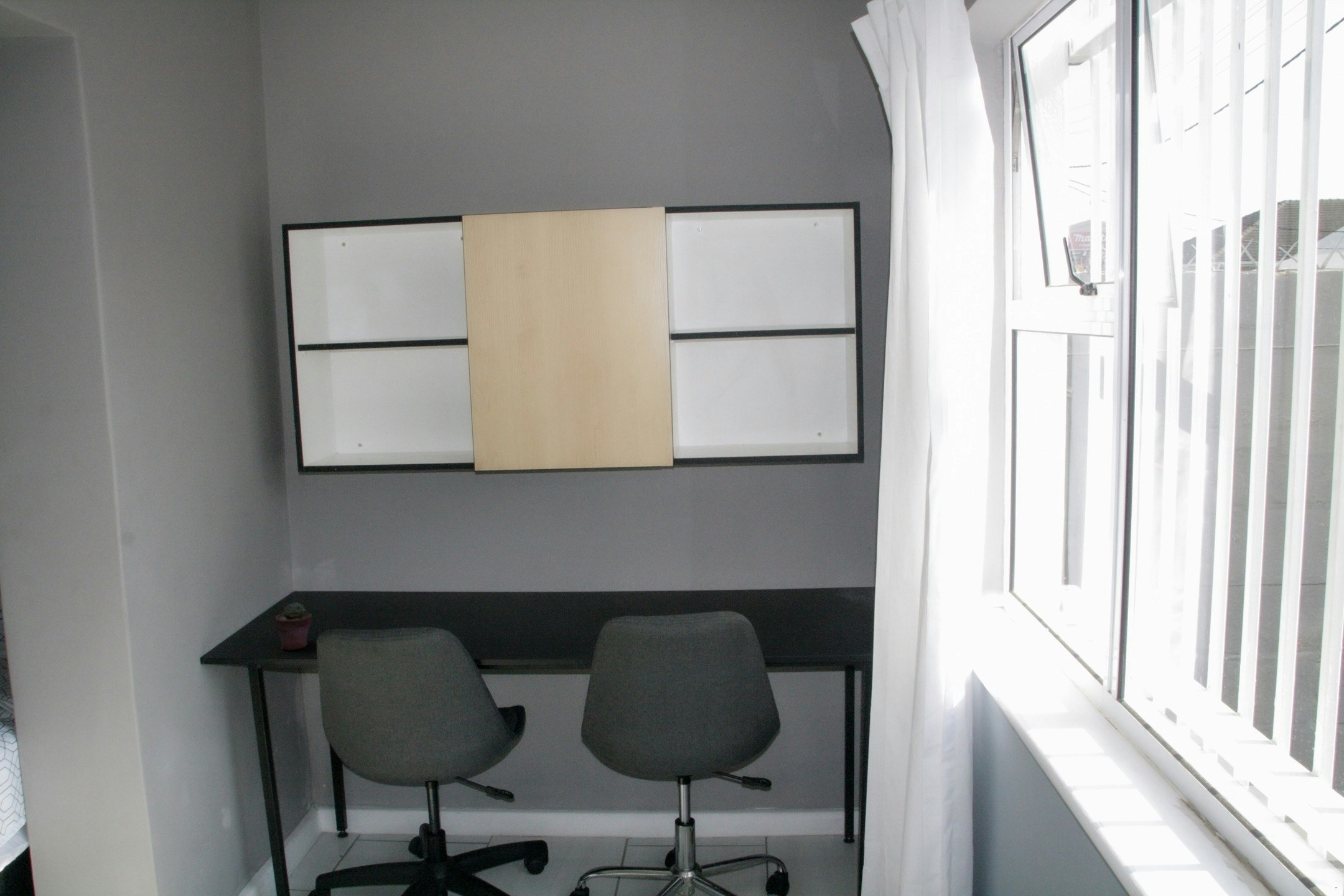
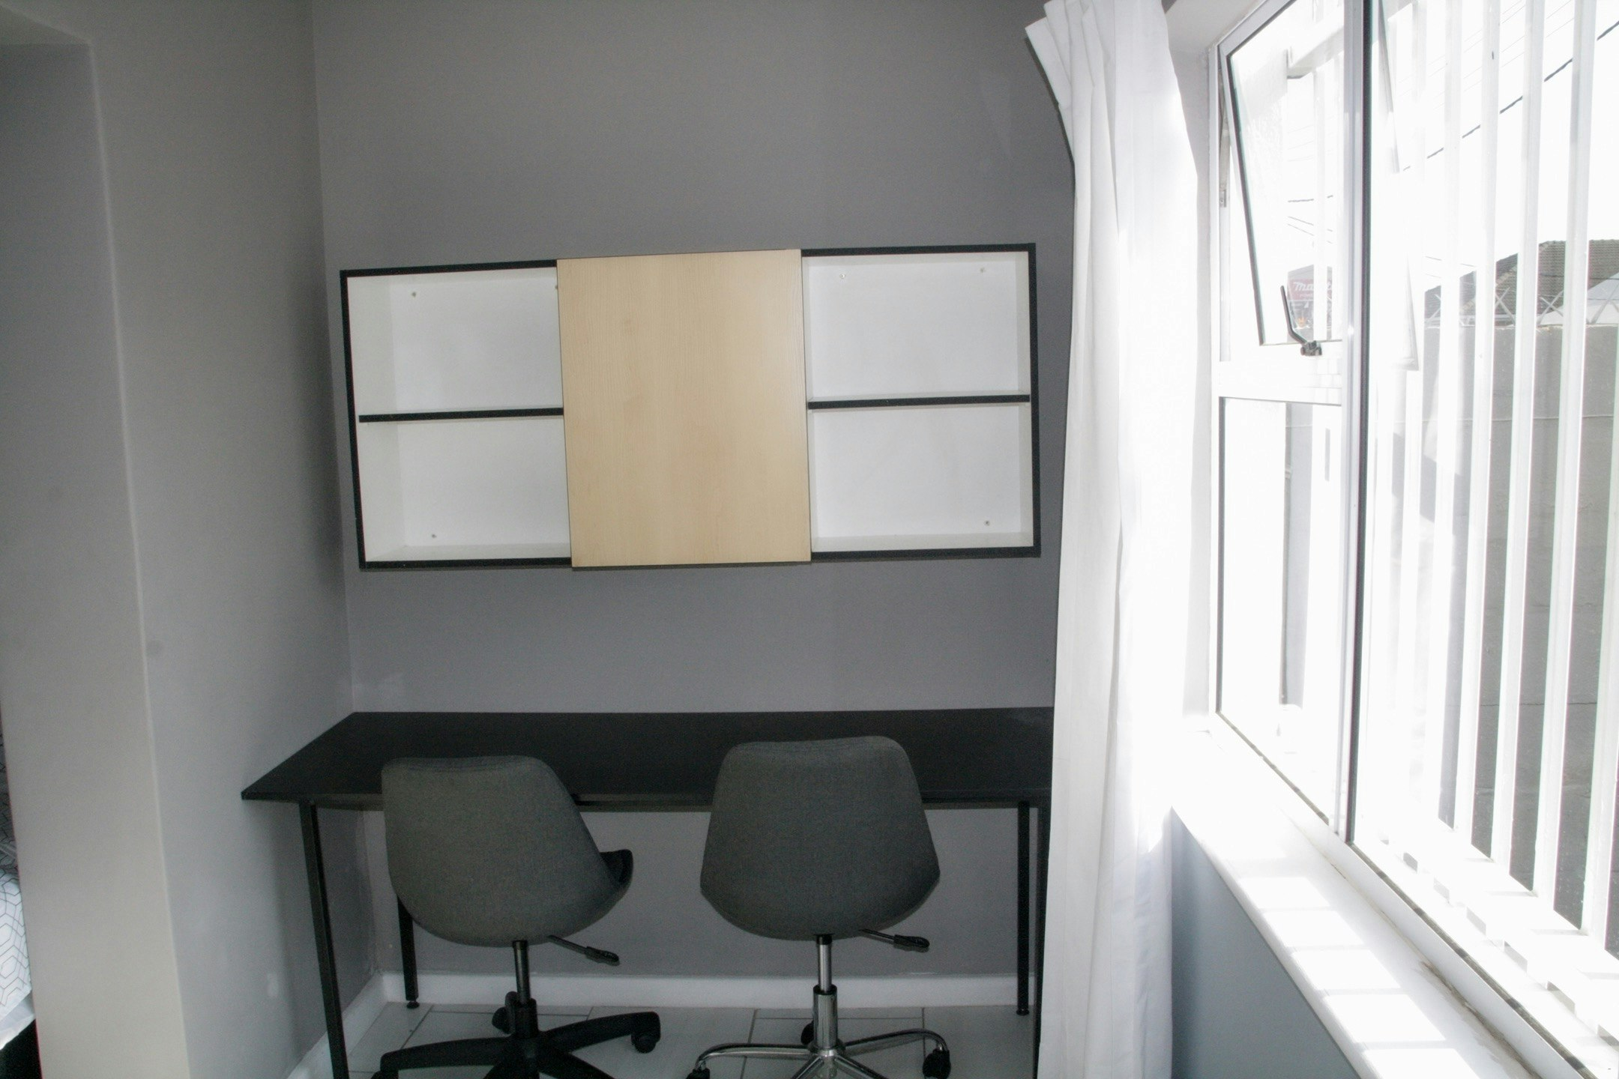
- potted succulent (294, 625)
